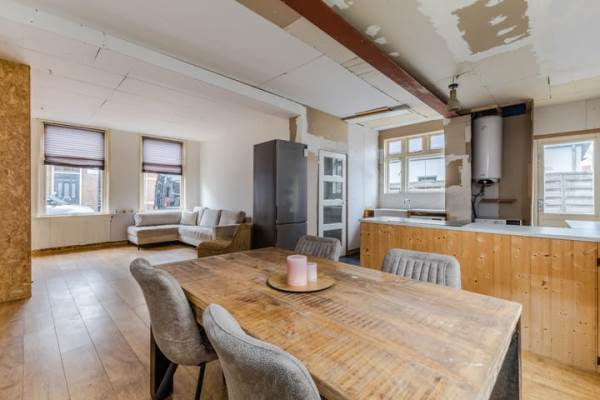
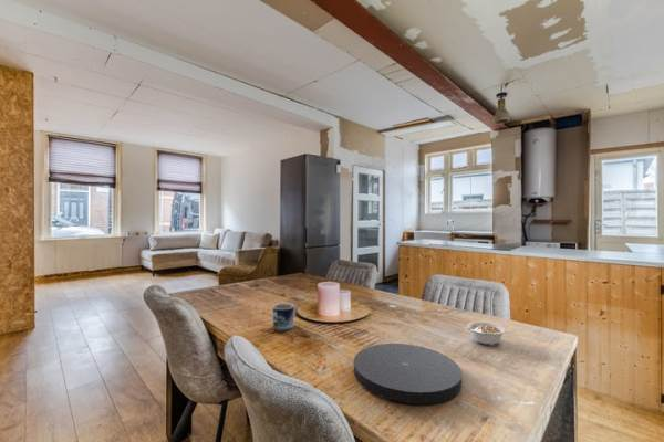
+ plate (405, 368)
+ mug (286, 315)
+ legume (485, 333)
